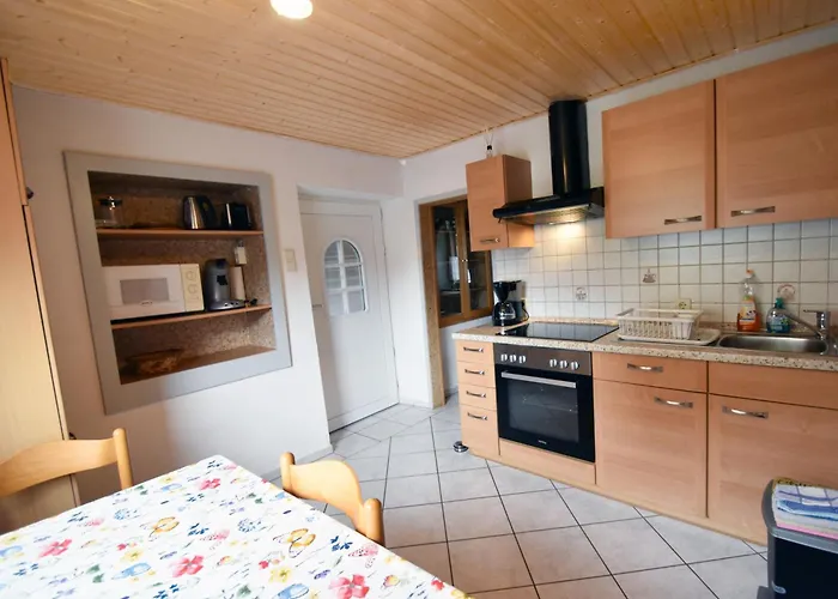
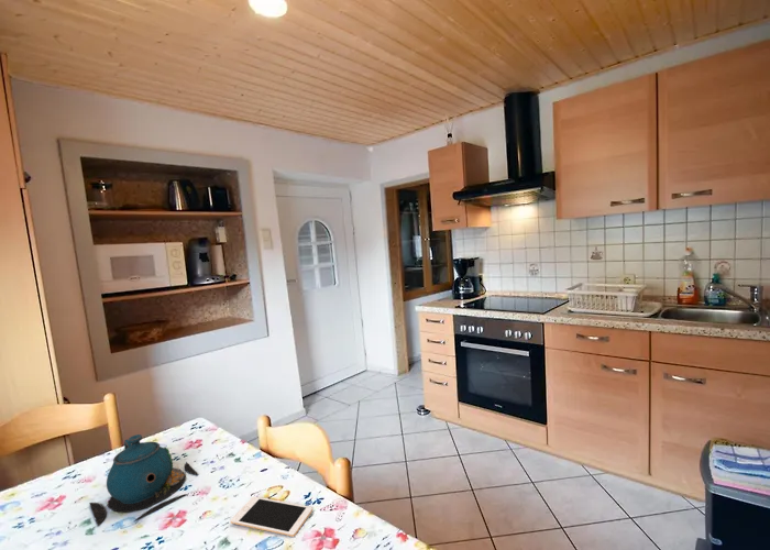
+ cell phone (272, 515)
+ teapot (142, 462)
